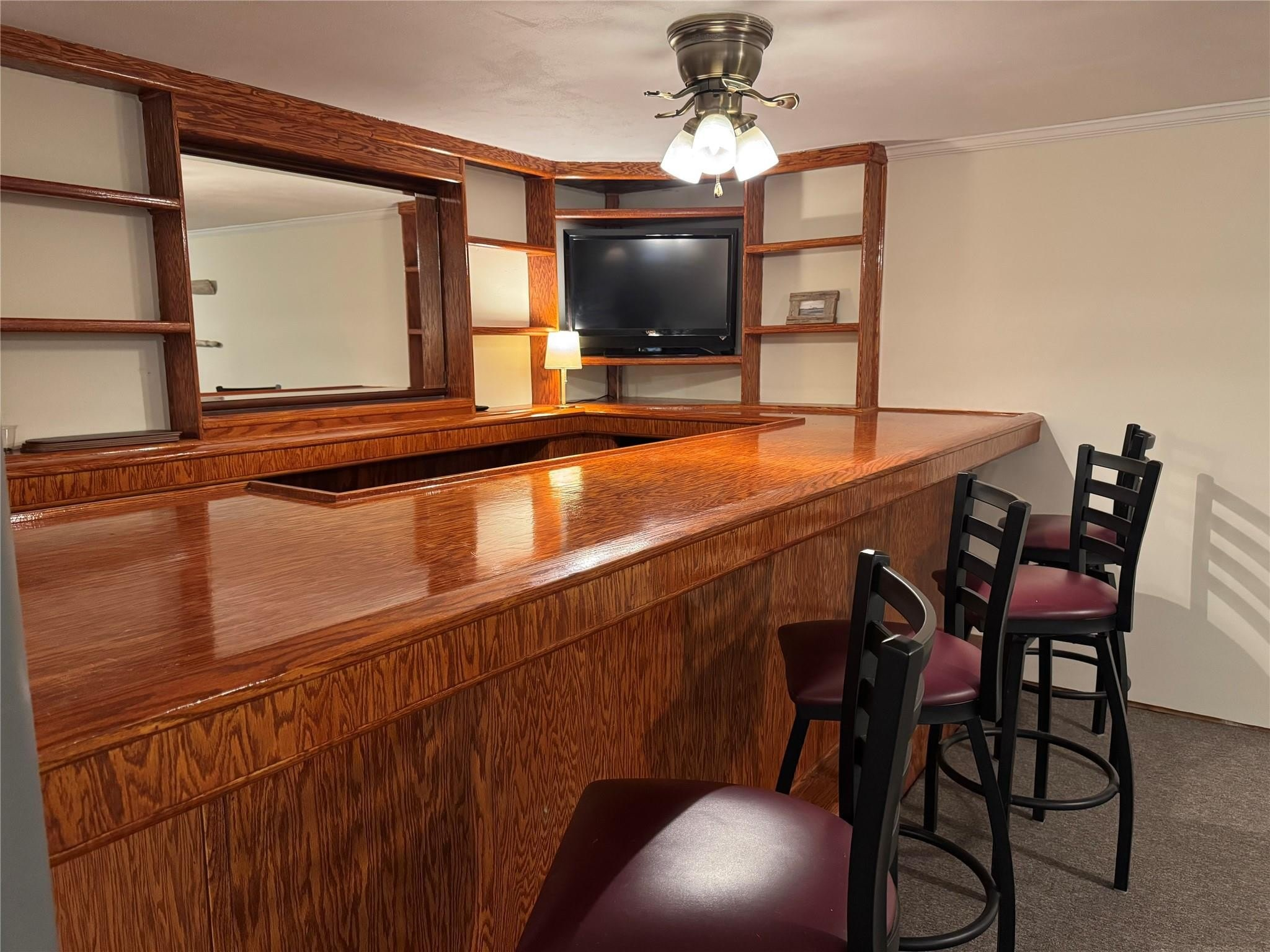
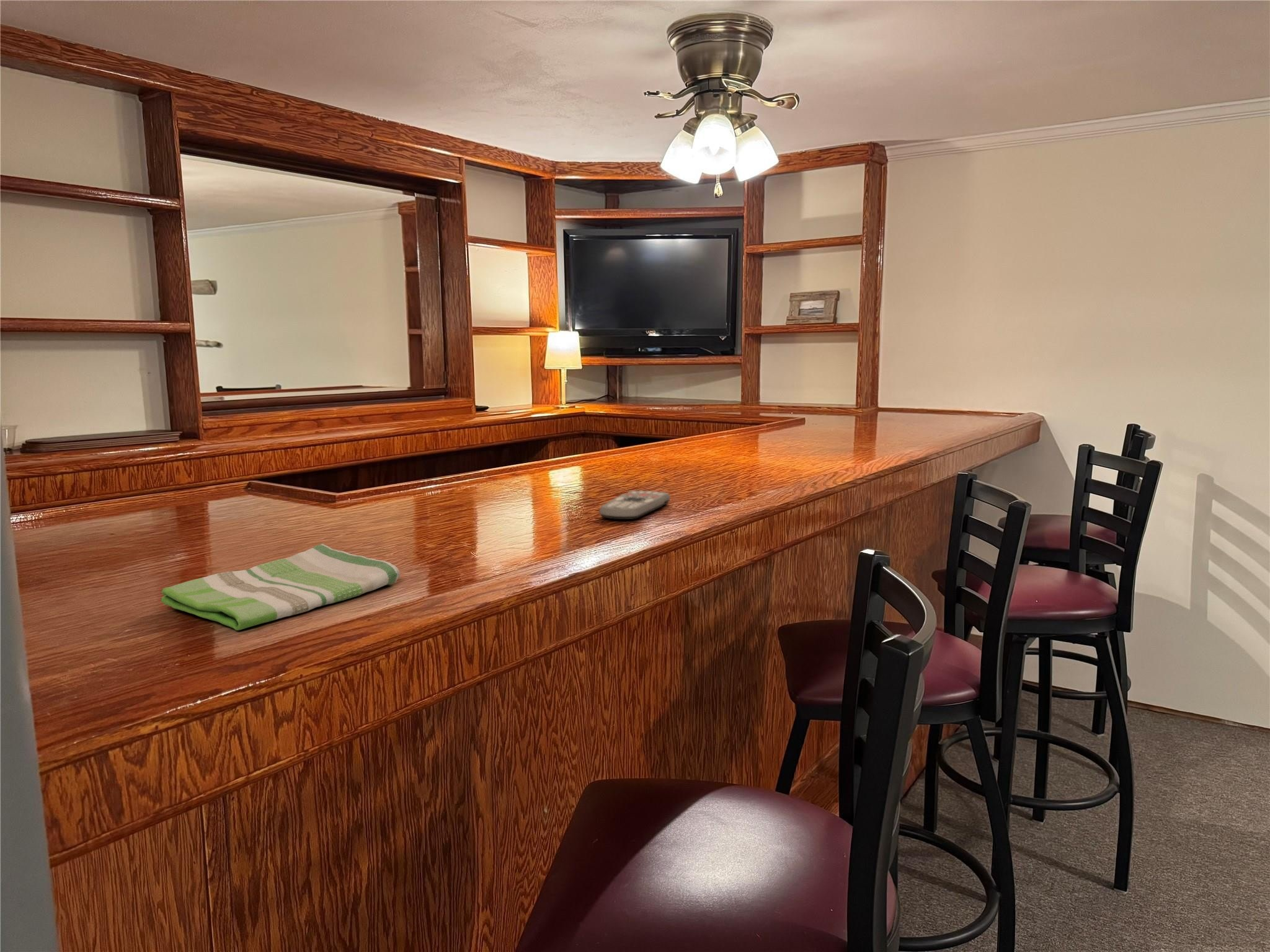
+ remote control (634, 505)
+ dish towel (285, 581)
